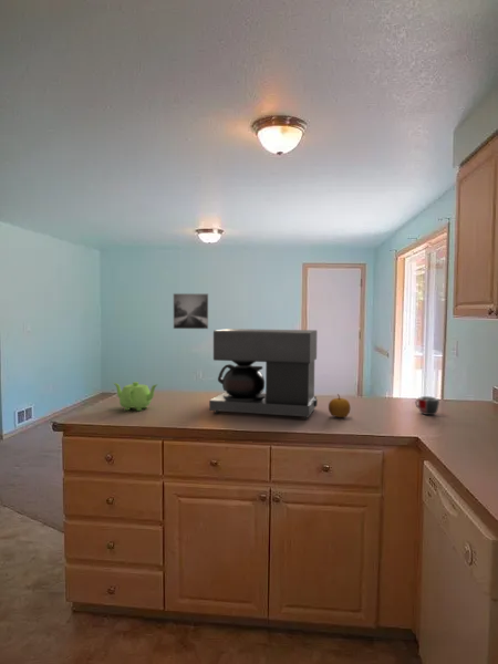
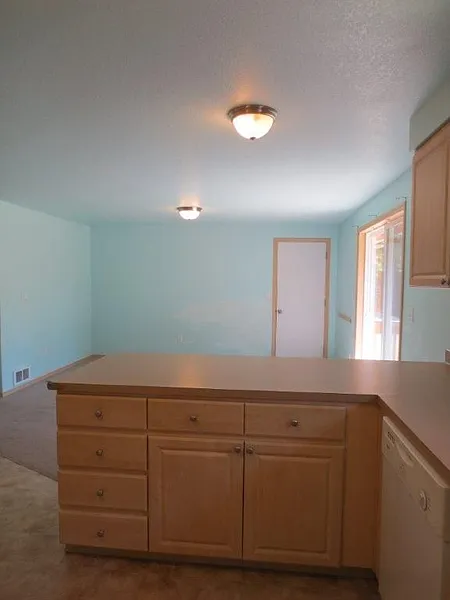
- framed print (190, 311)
- mug (425, 405)
- fruit (339, 405)
- teapot (134, 395)
- coffee maker (266, 371)
